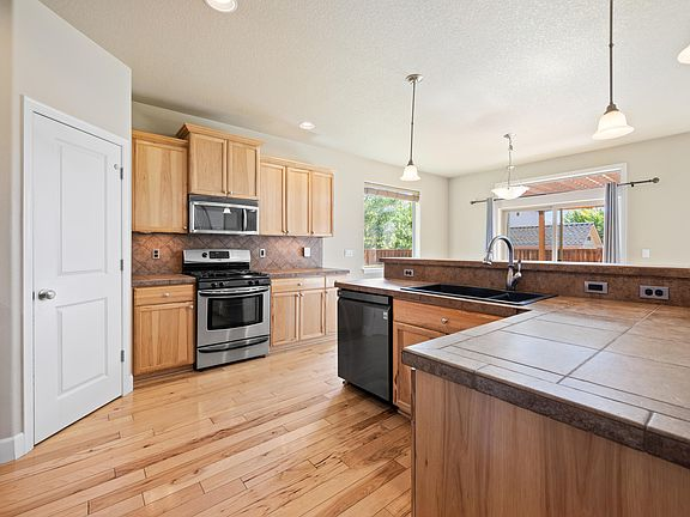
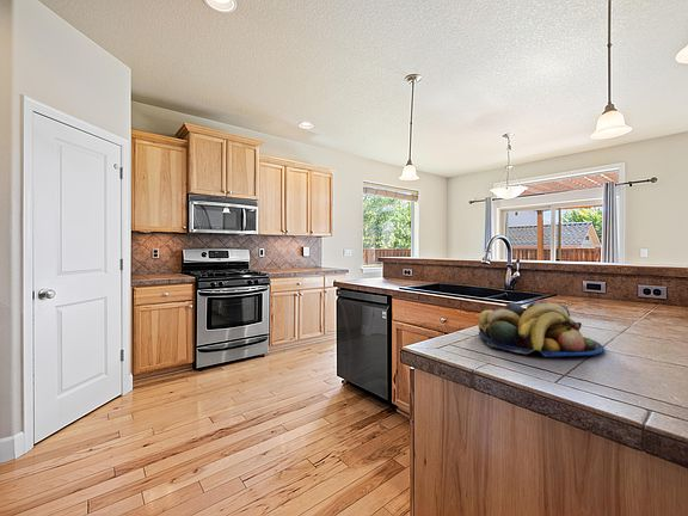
+ fruit bowl (536, 321)
